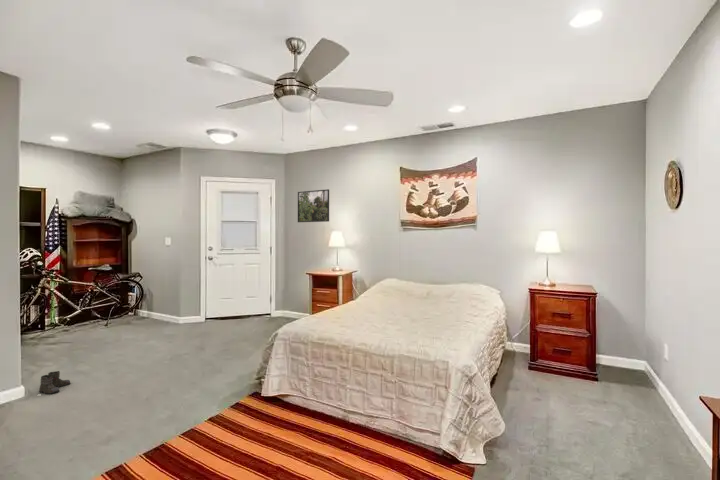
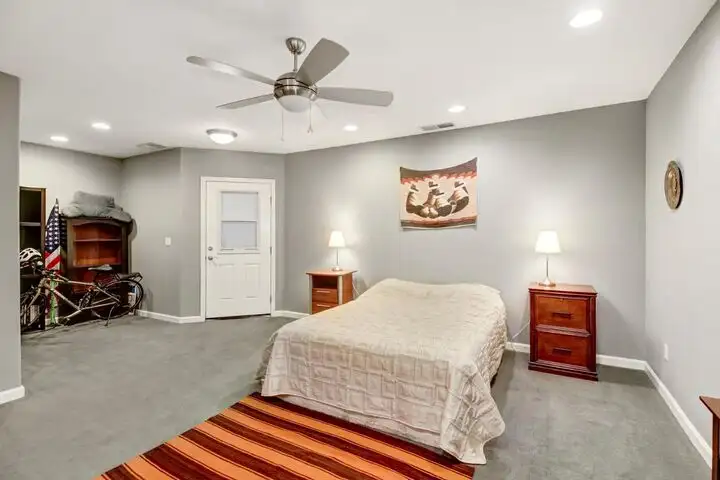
- boots (53, 381)
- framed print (313, 206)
